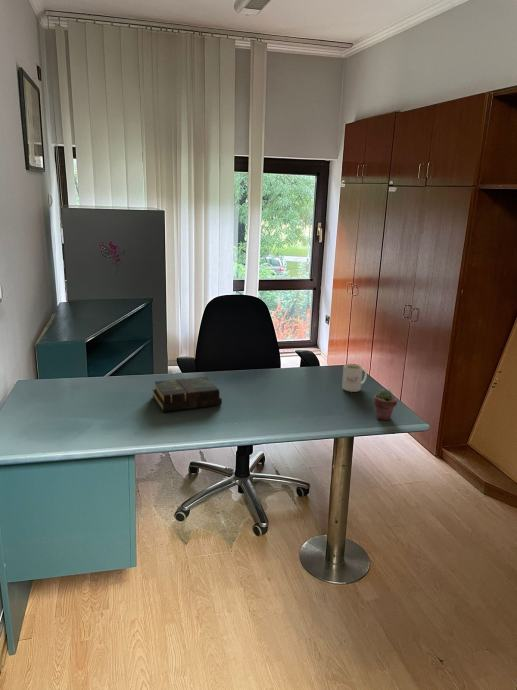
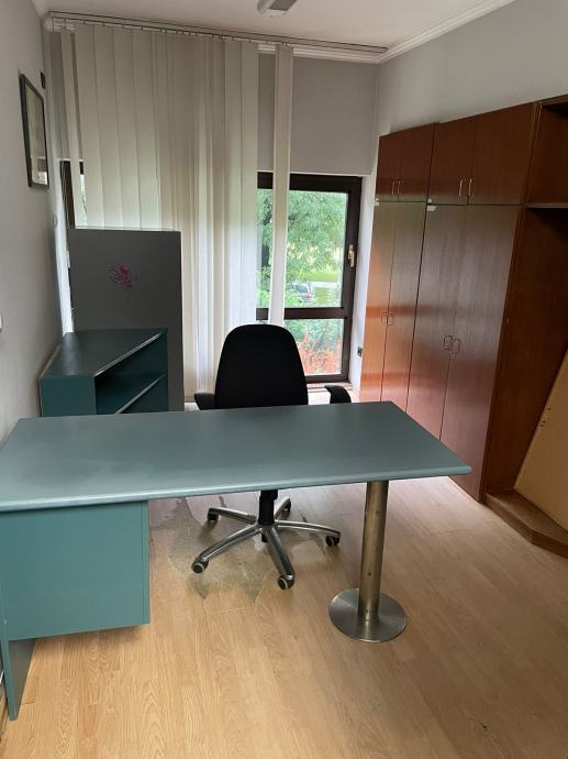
- book (186, 393)
- mug (355, 377)
- potted succulent (385, 403)
